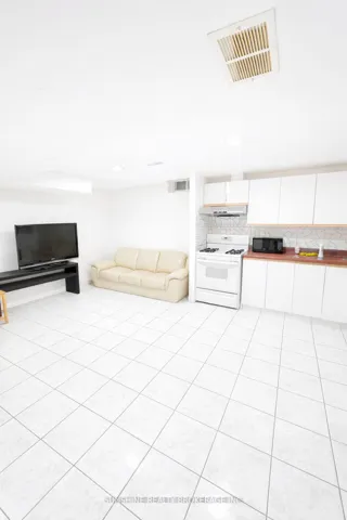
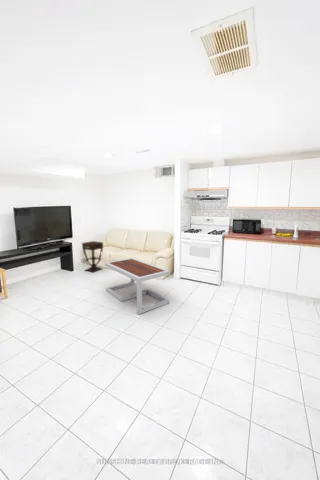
+ coffee table (135, 280)
+ side table (93, 256)
